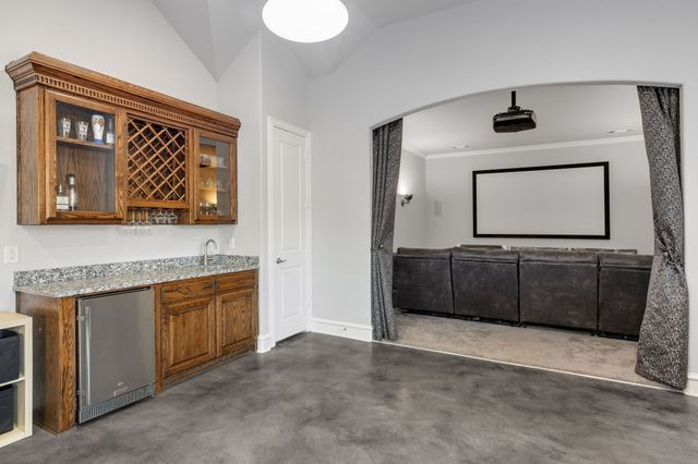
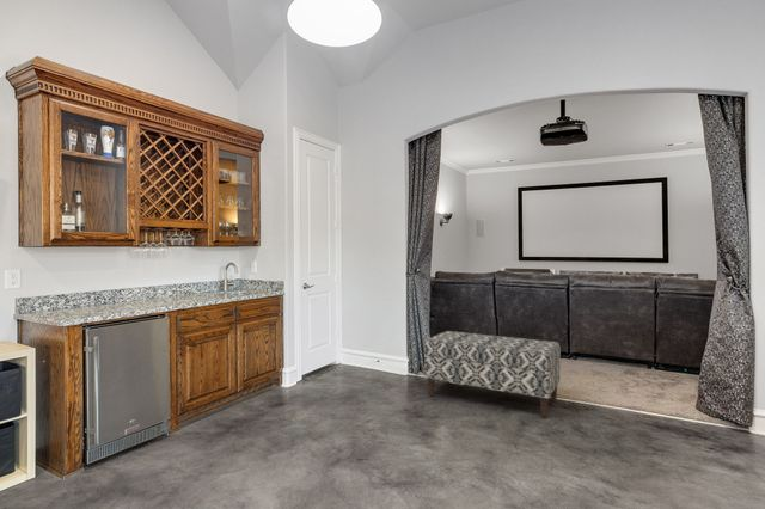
+ bench (490, 369)
